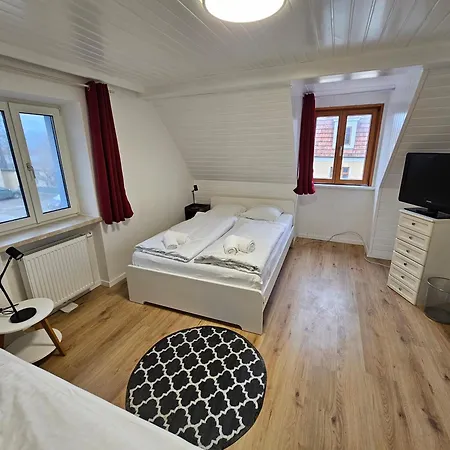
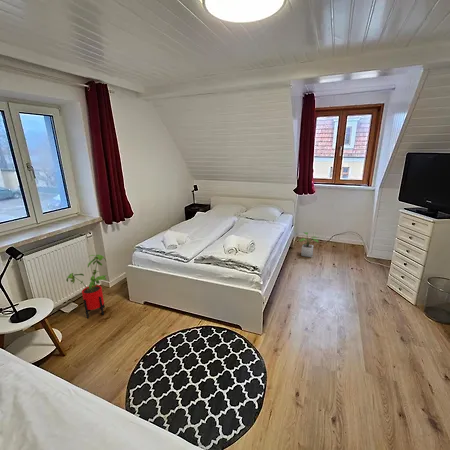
+ house plant (93, 285)
+ potted plant (308, 244)
